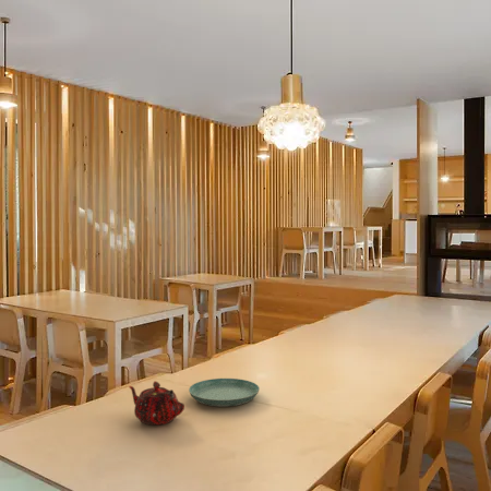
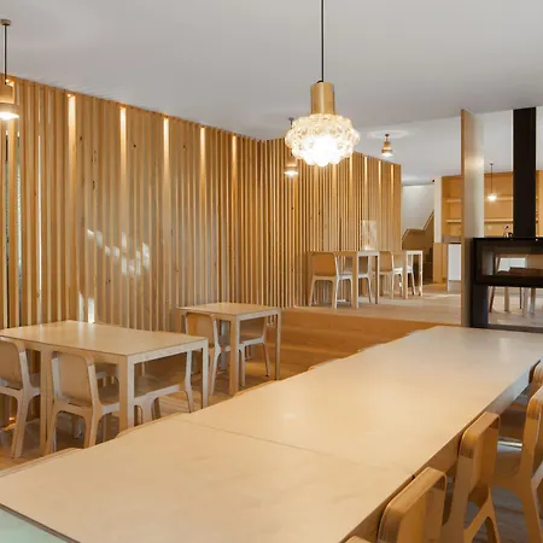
- saucer (224, 392)
- teapot (155, 400)
